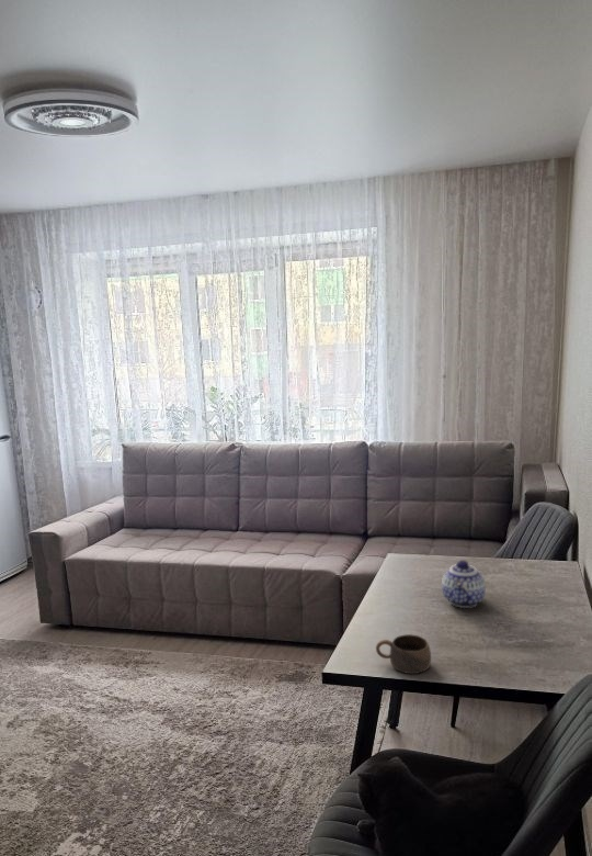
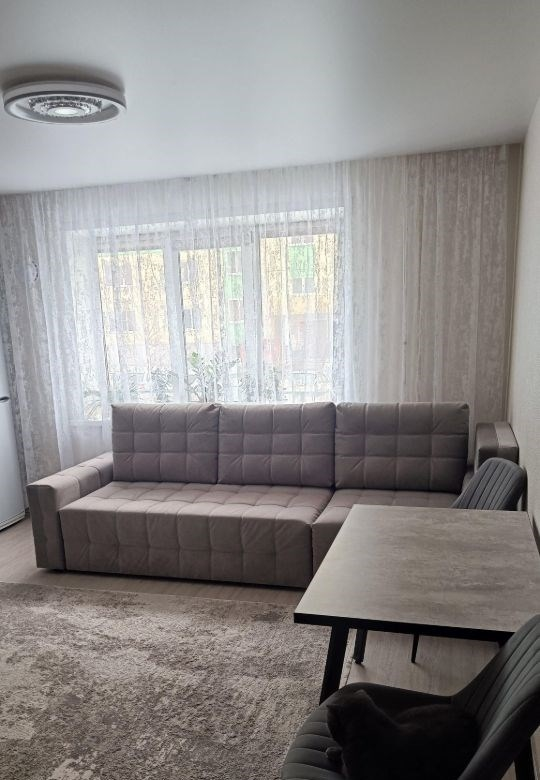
- cup (403, 652)
- teapot (463, 582)
